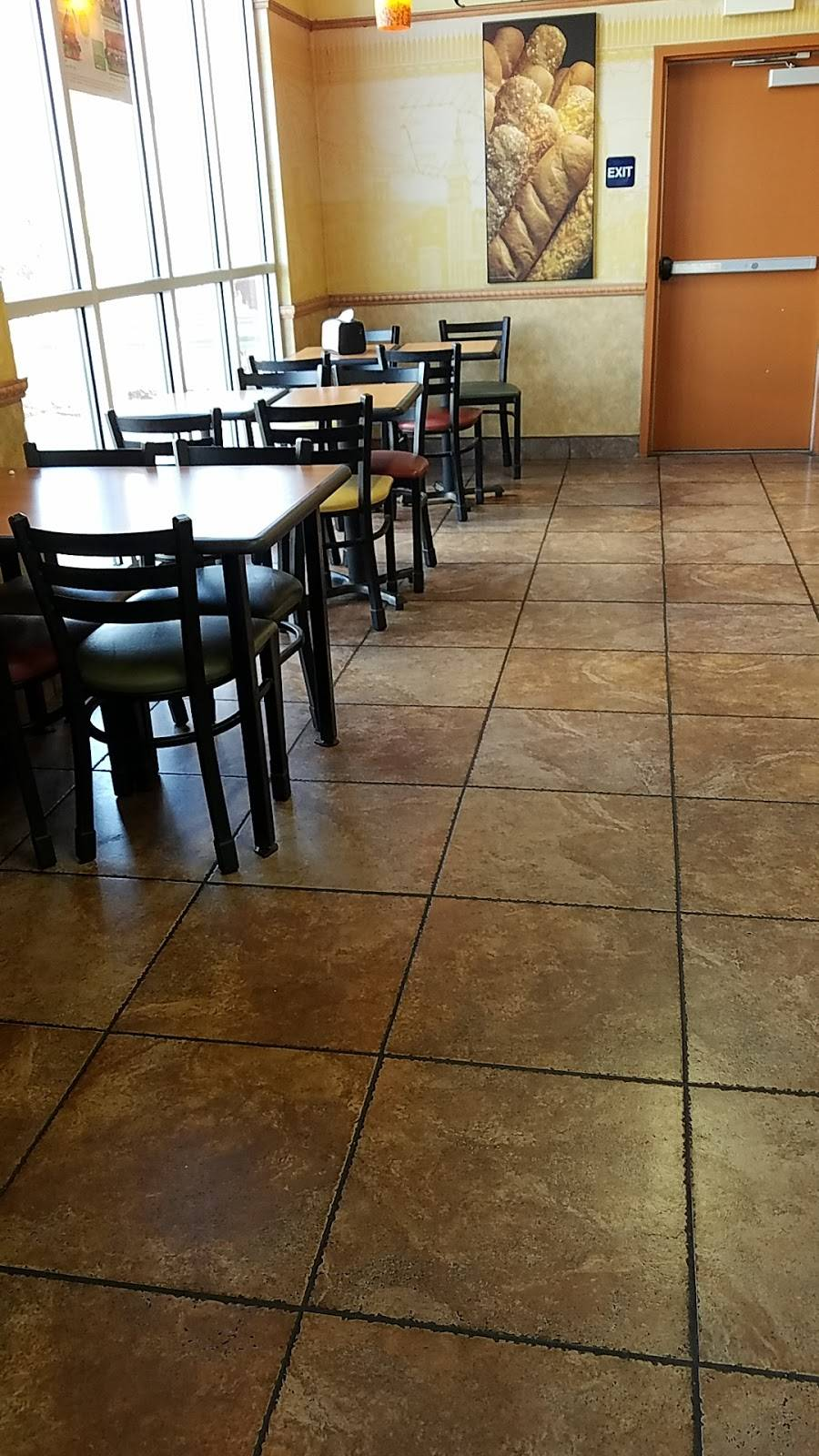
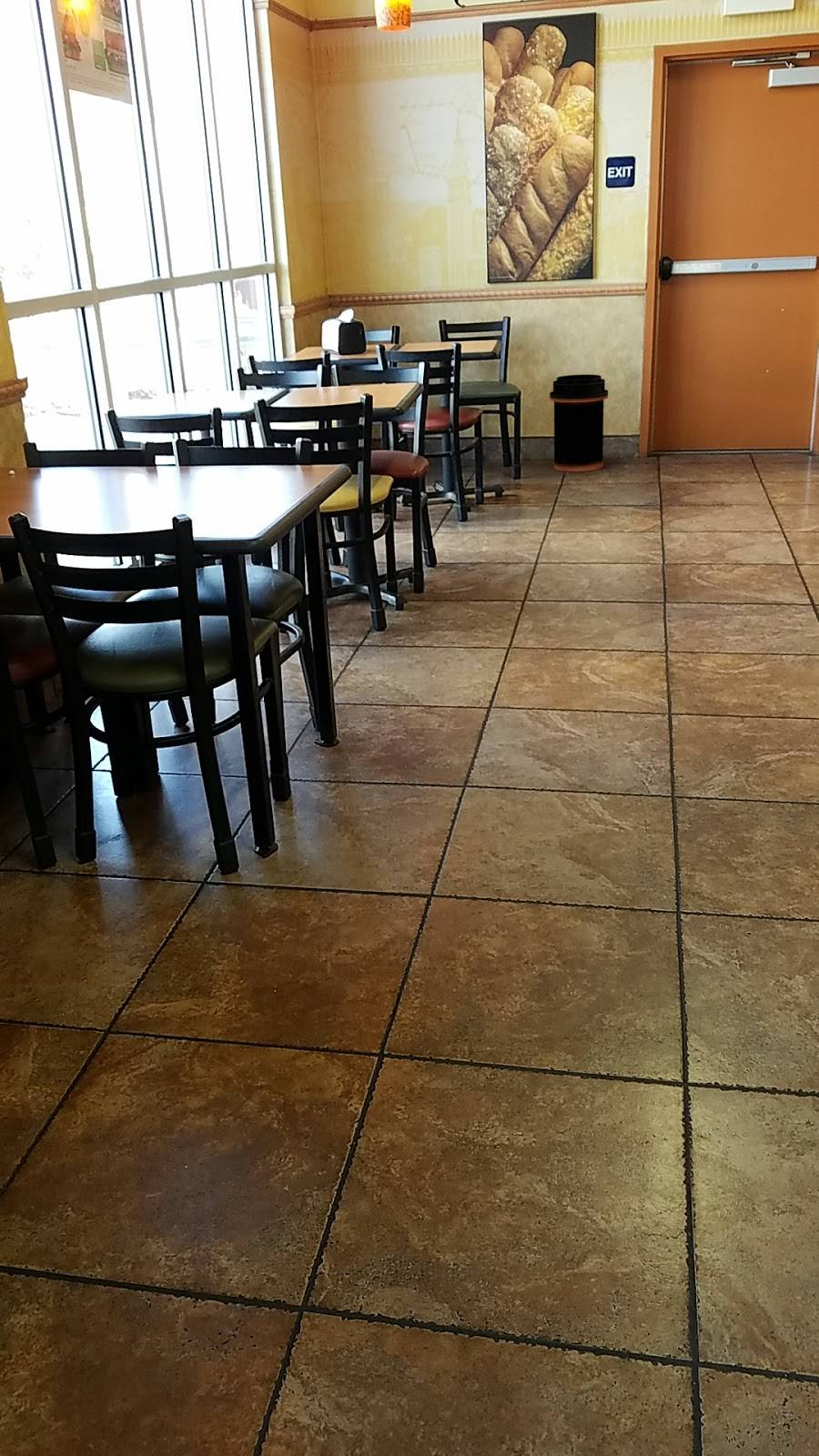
+ trash can (578, 422)
